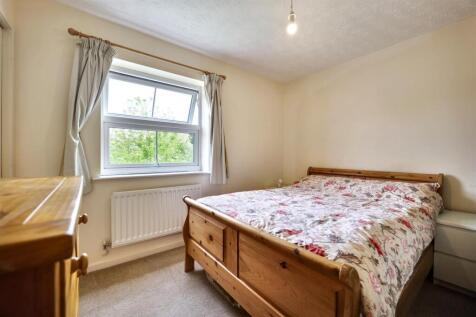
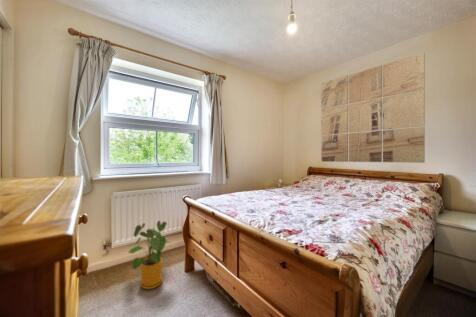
+ house plant (149, 255)
+ wall art (364, 116)
